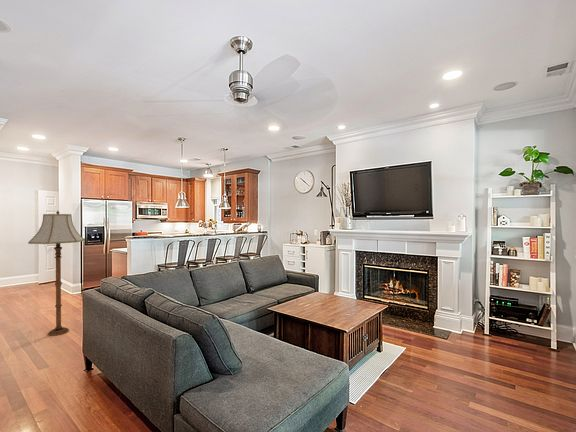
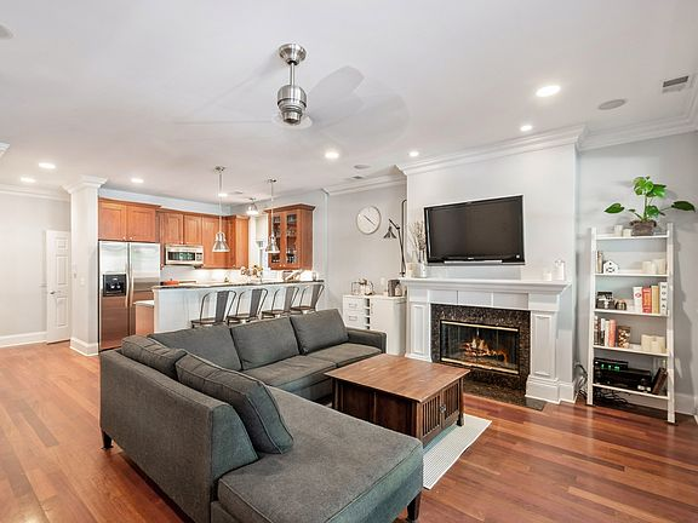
- floor lamp (58, 271)
